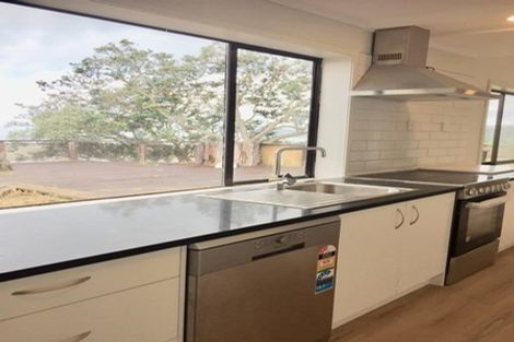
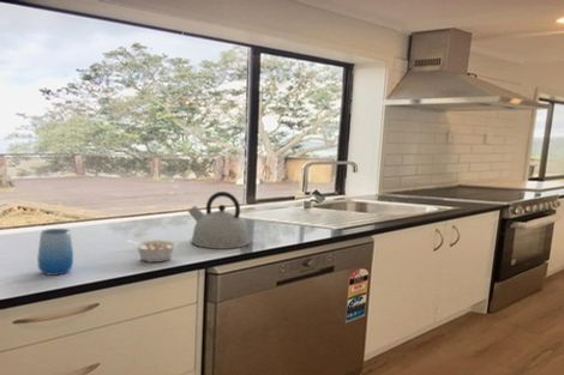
+ kettle (218, 216)
+ cup (55, 250)
+ legume (154, 249)
